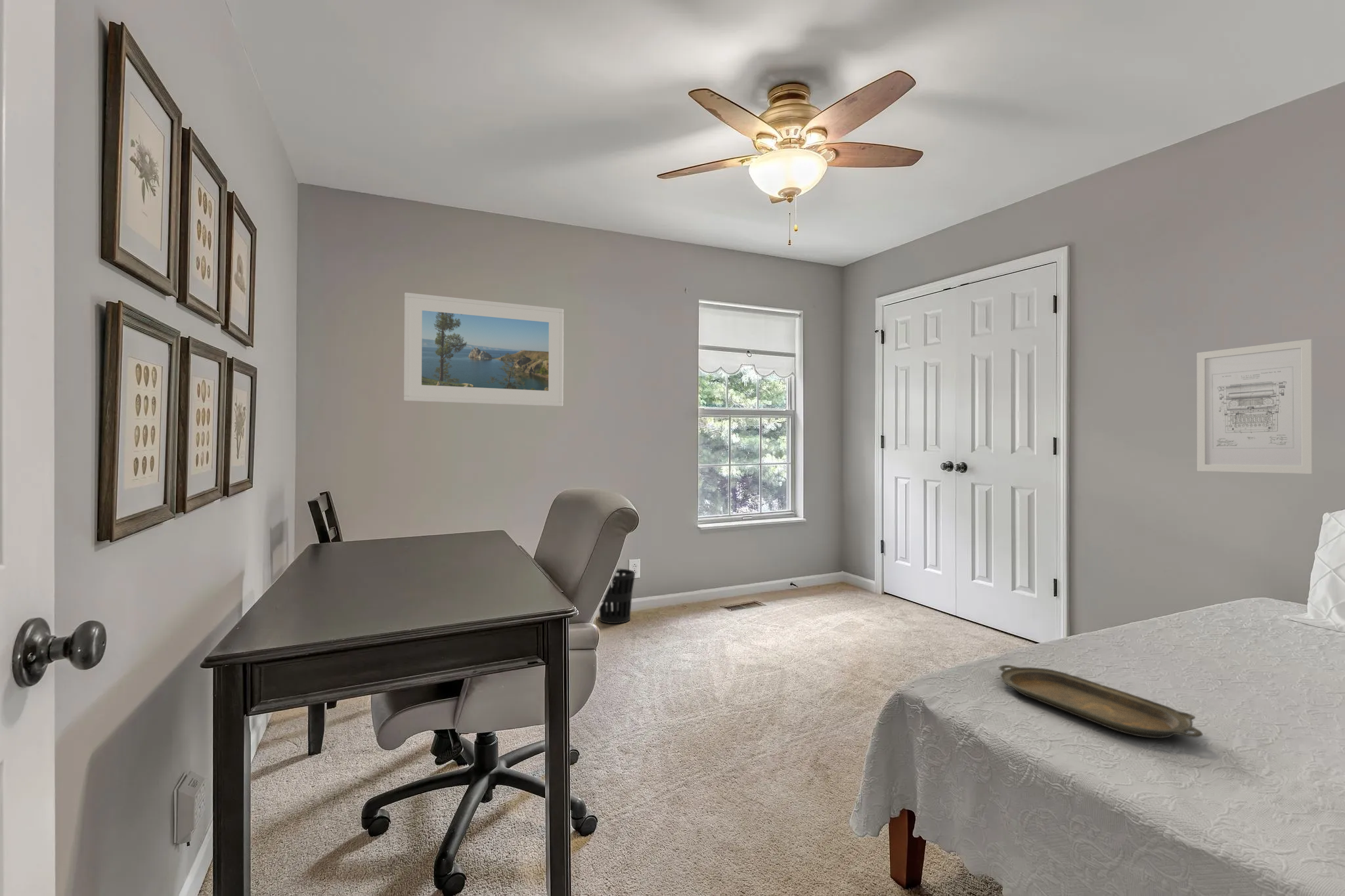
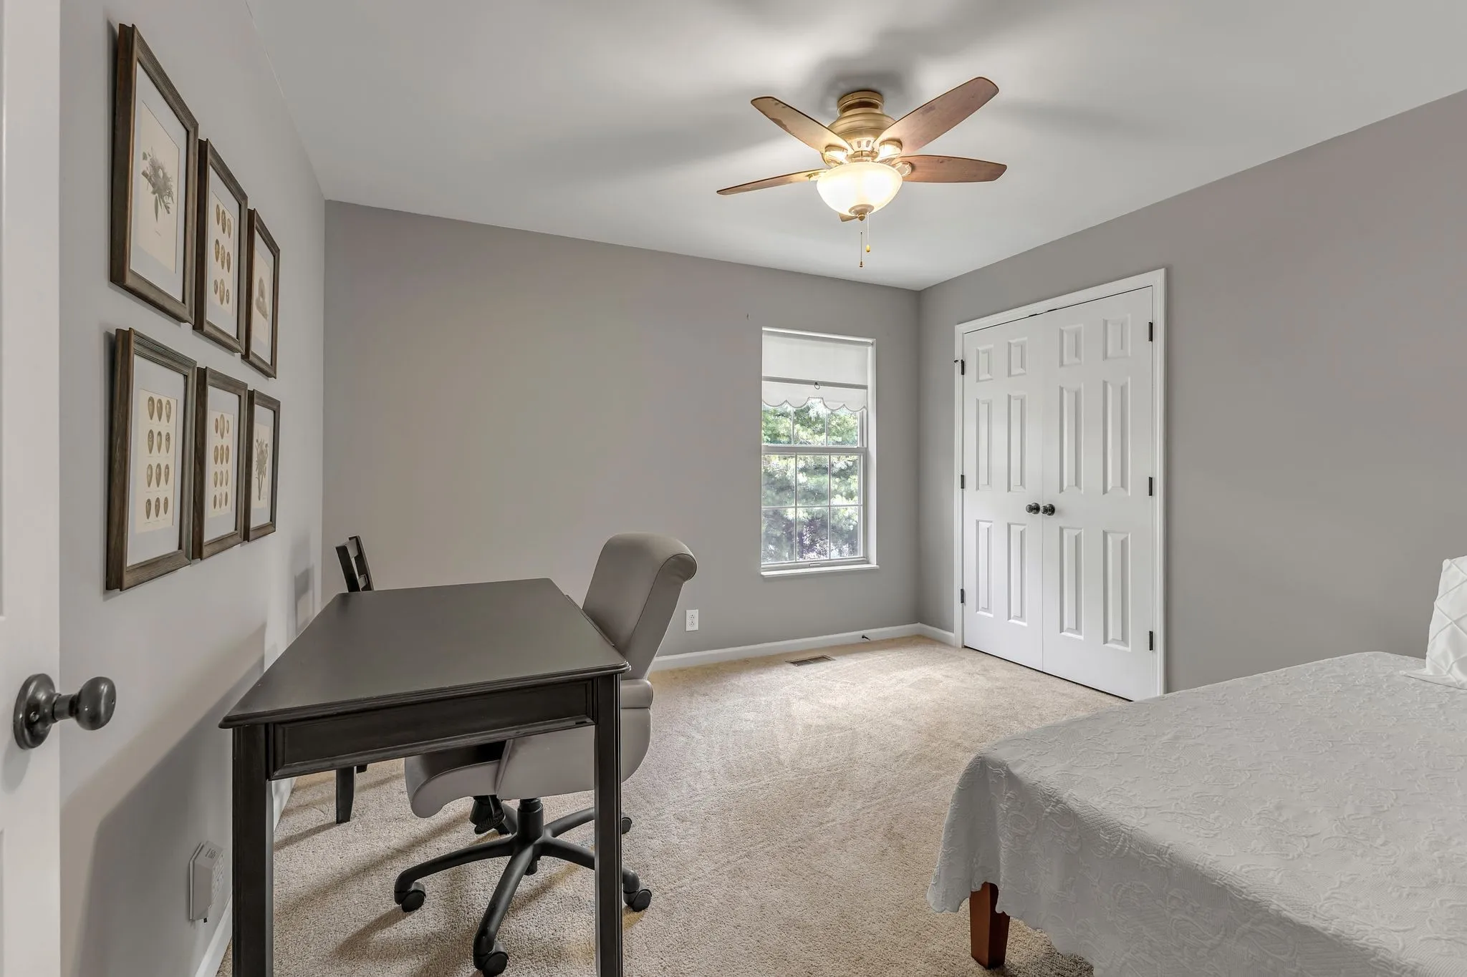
- serving tray (1086, 700)
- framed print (487, 352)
- wall art (1251, 409)
- wastebasket (615, 595)
